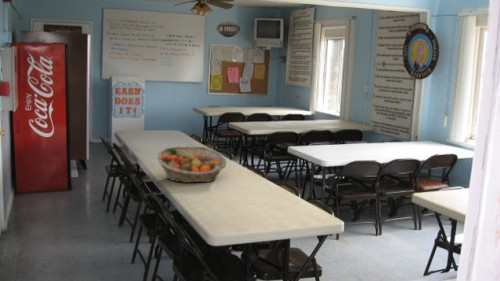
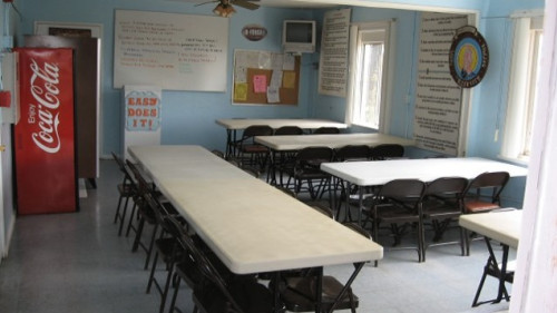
- fruit basket (191, 164)
